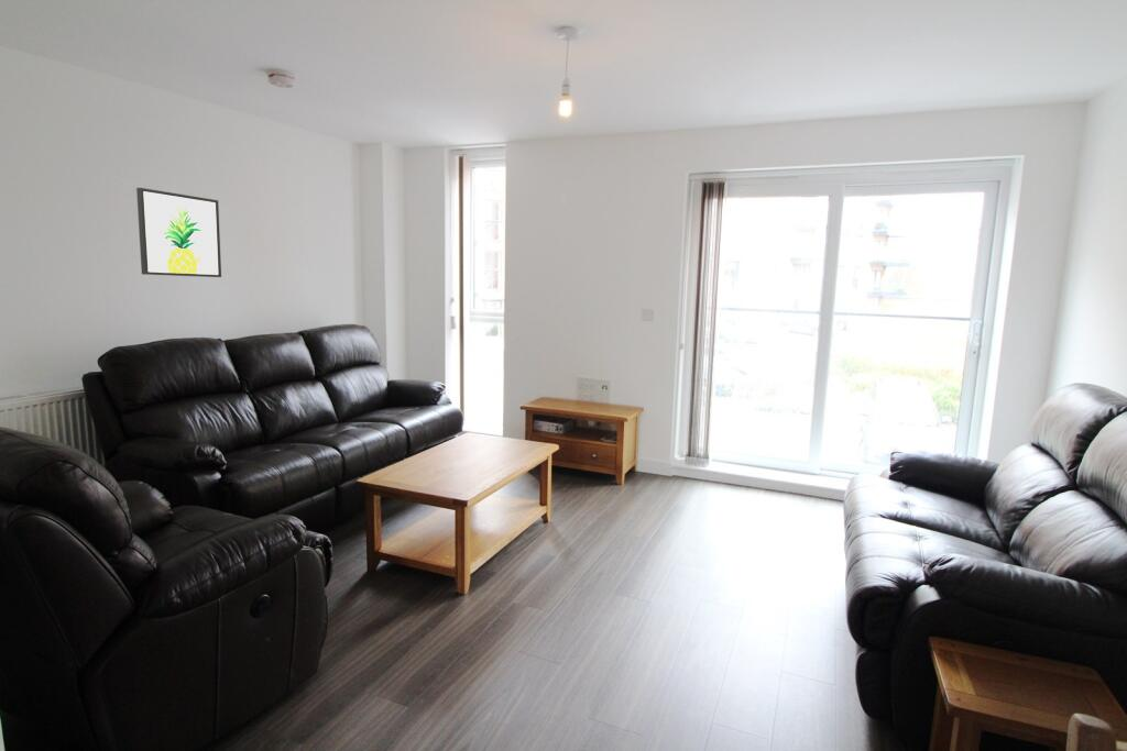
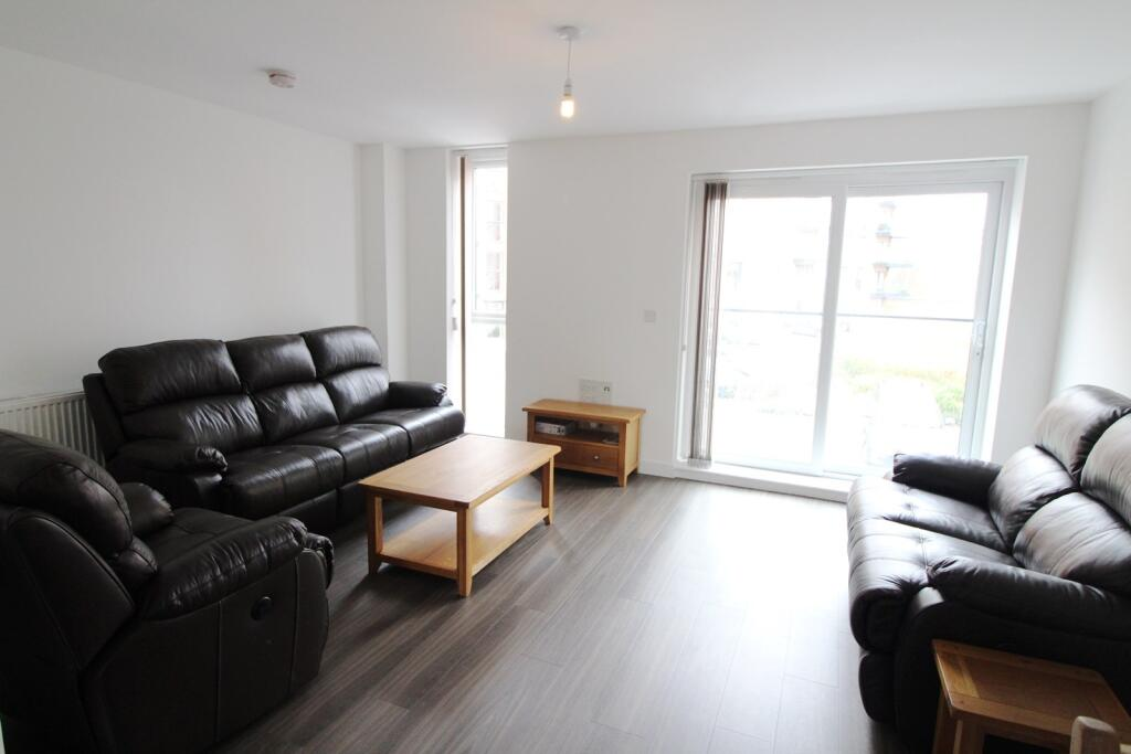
- wall art (182, 235)
